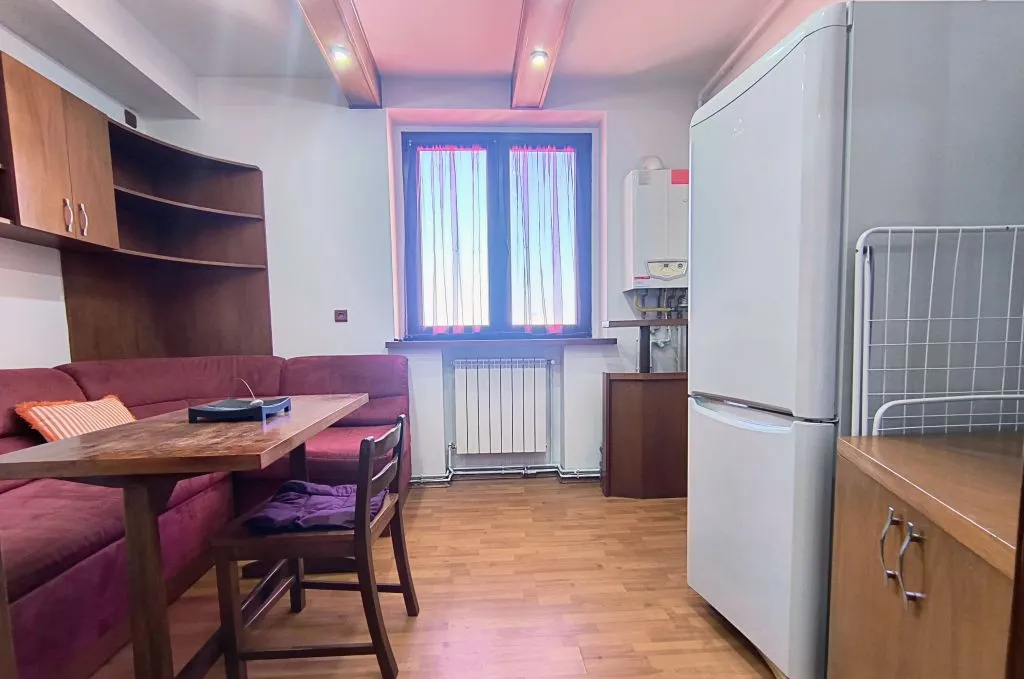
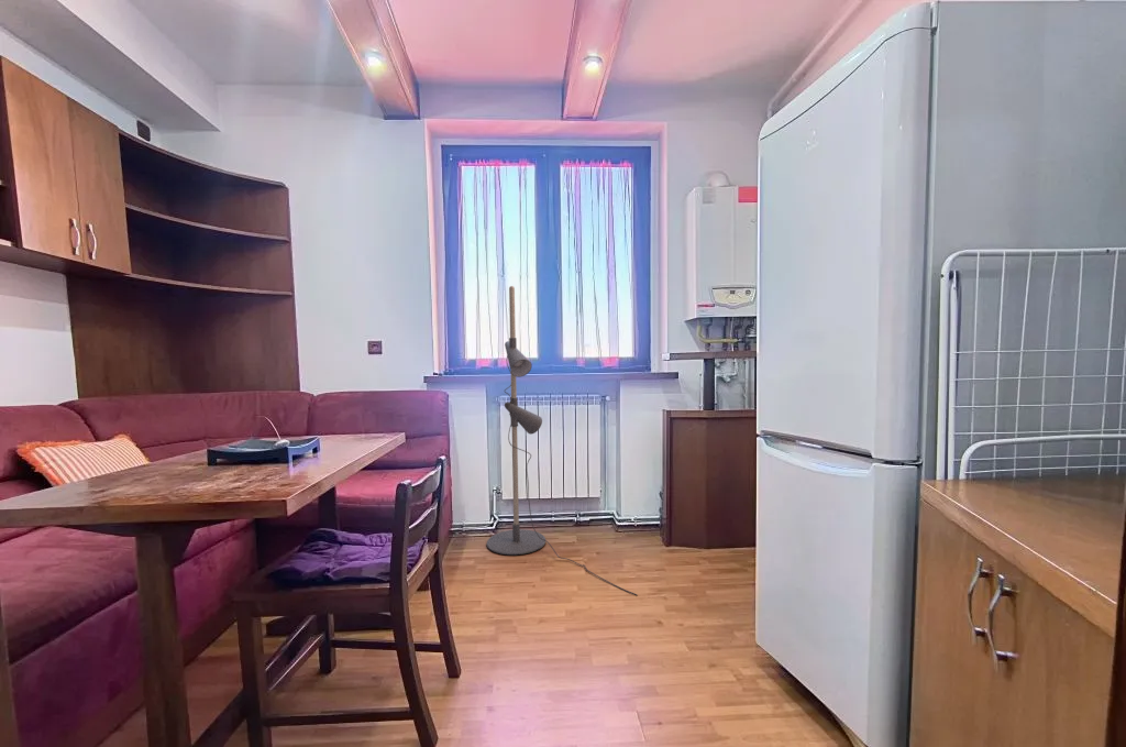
+ floor lamp (541, 421)
